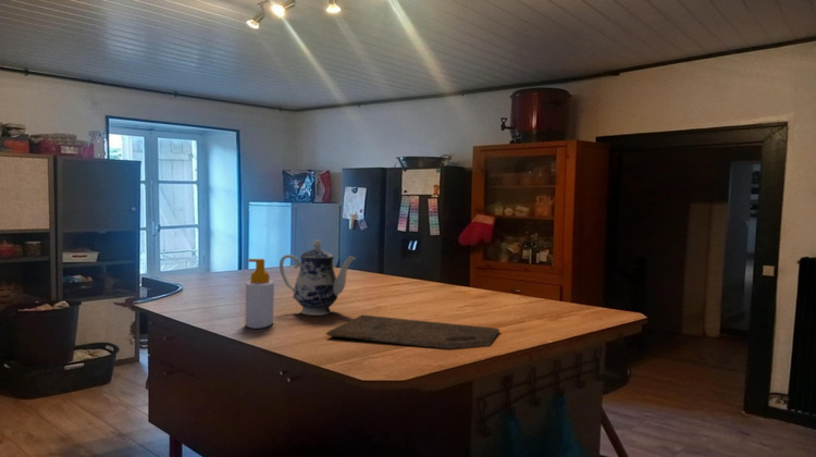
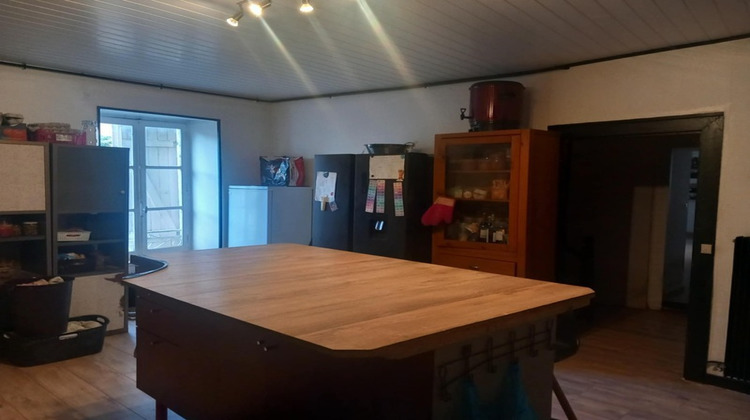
- teapot (317, 276)
- cutting board (415, 332)
- soap bottle (259, 292)
